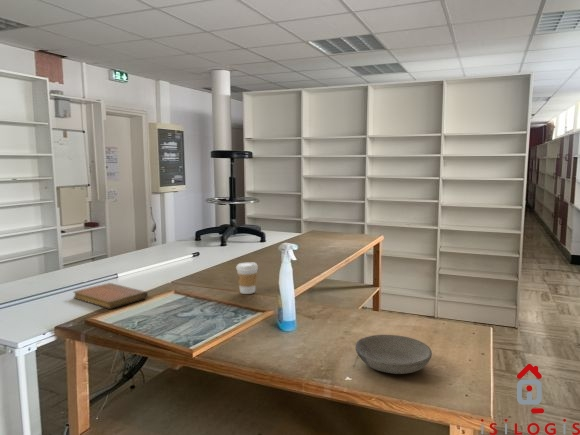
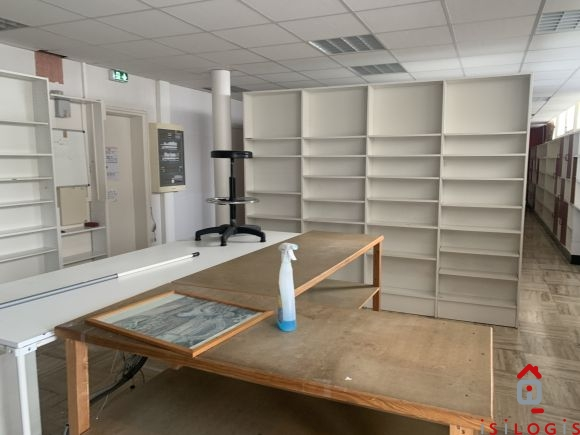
- notebook (110, 294)
- bowl (392, 356)
- coffee cup (247, 277)
